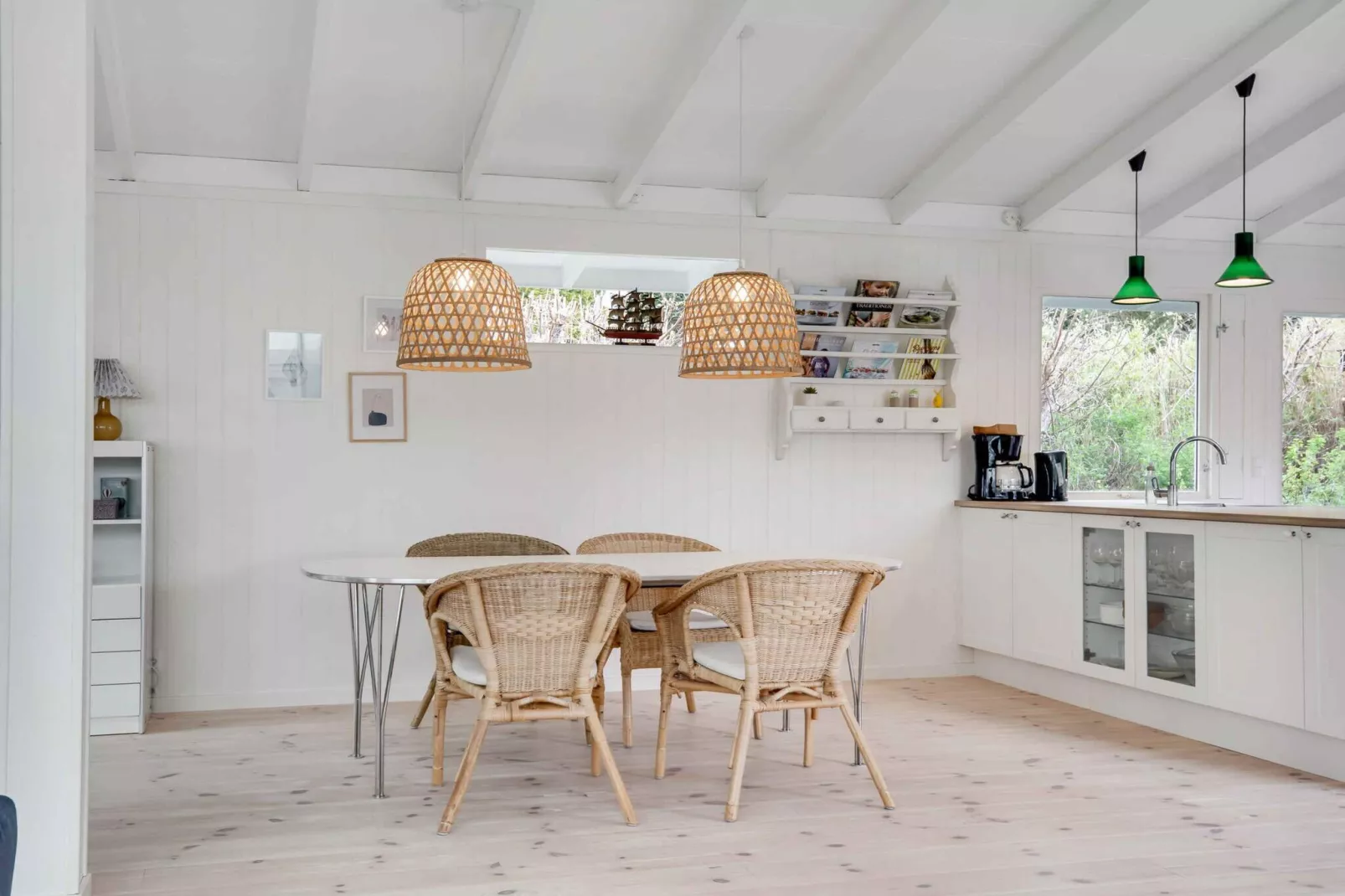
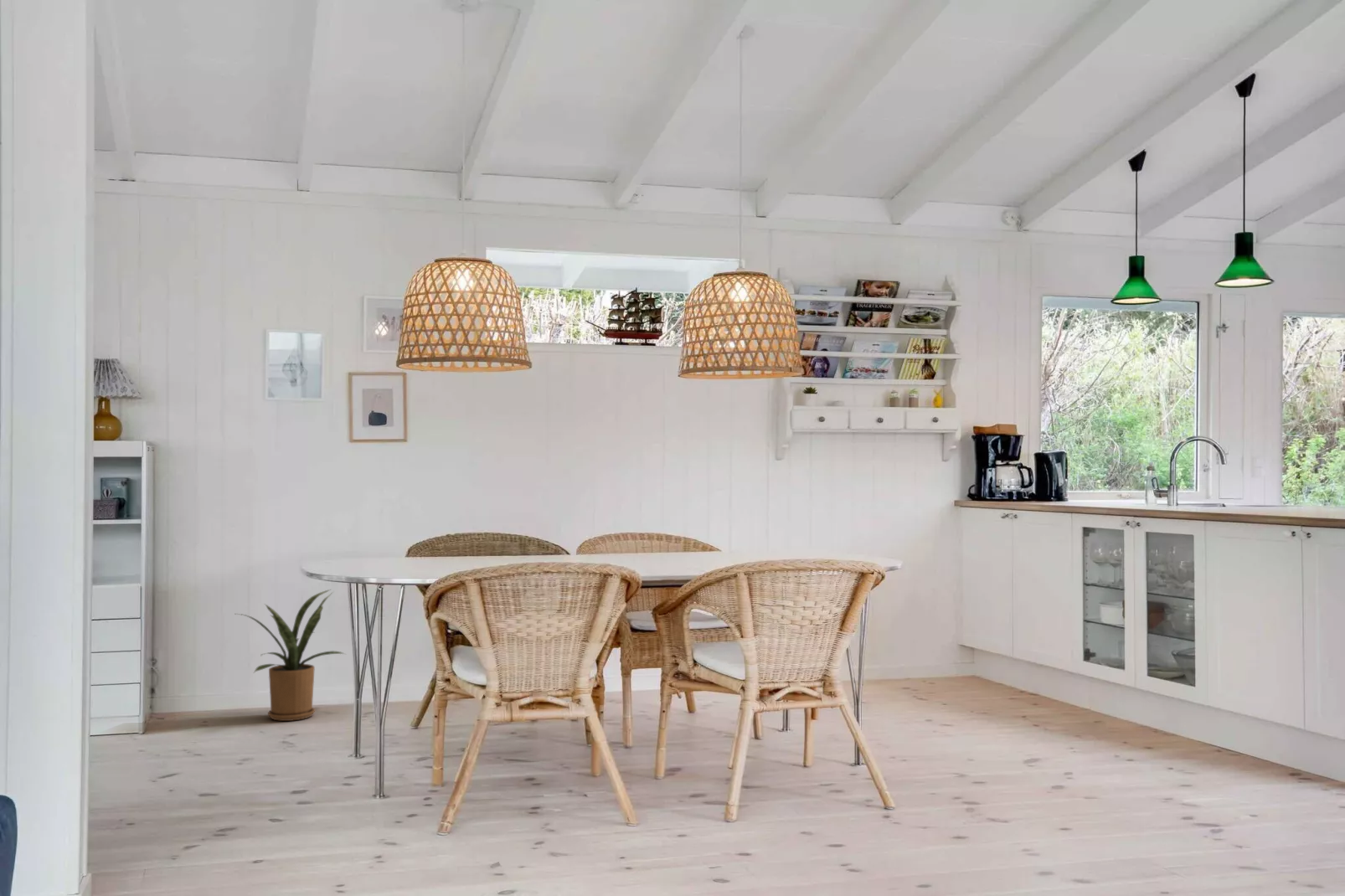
+ house plant (289, 653)
